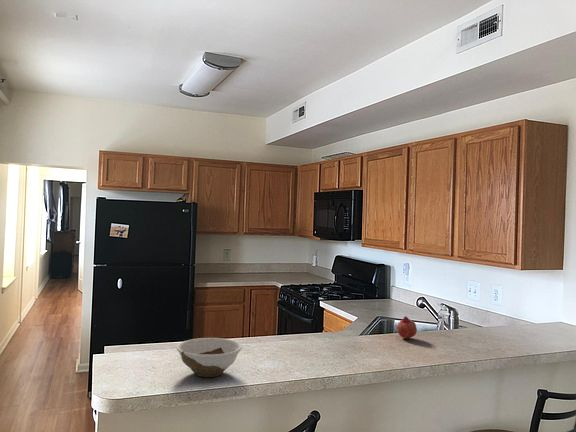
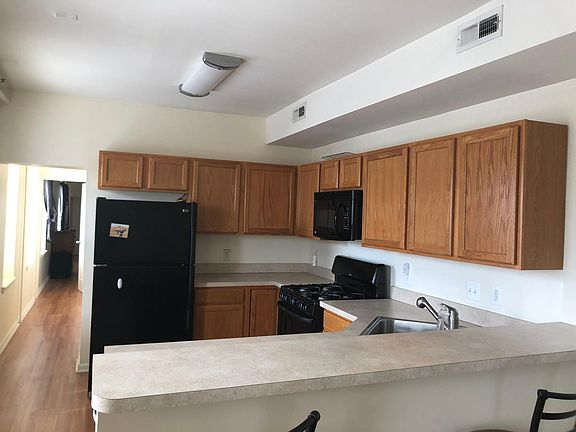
- fruit (406, 327)
- bowl (209, 359)
